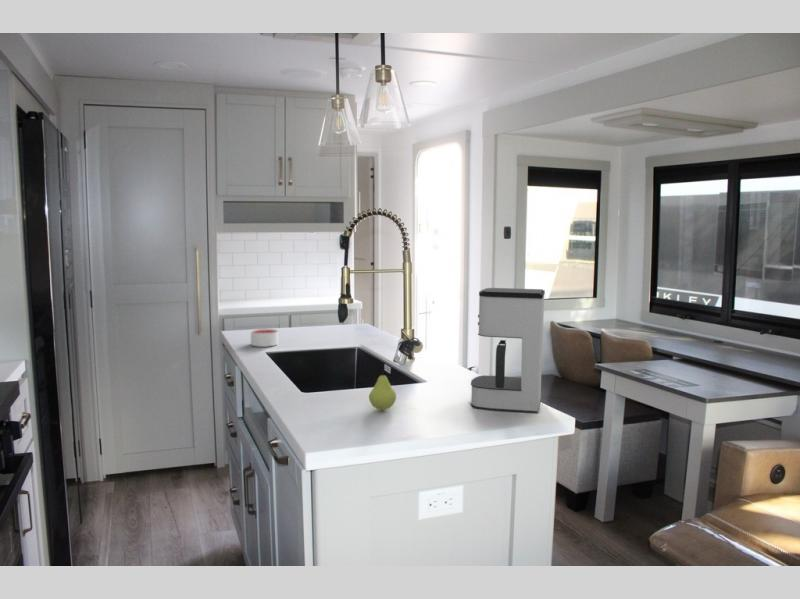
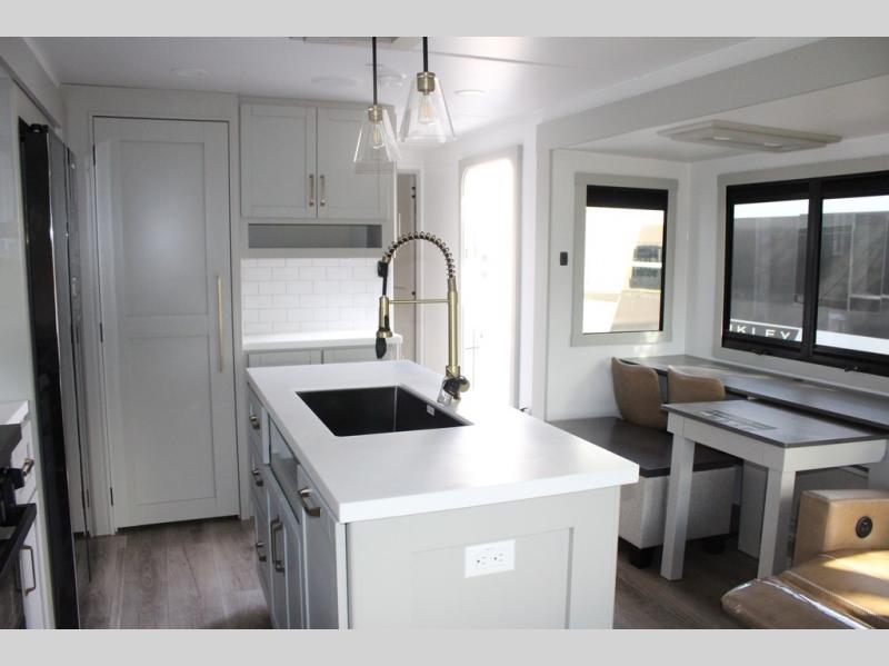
- coffee maker (505, 348)
- fruit (382, 389)
- candle (264, 337)
